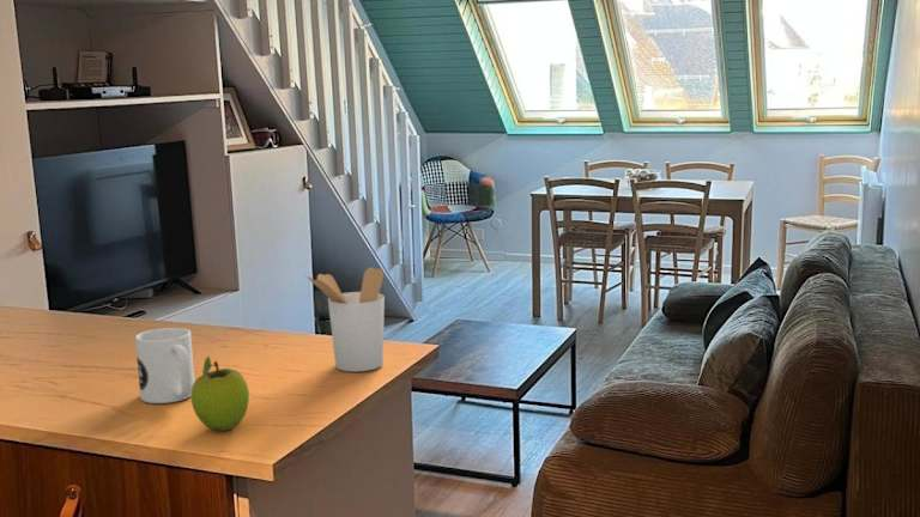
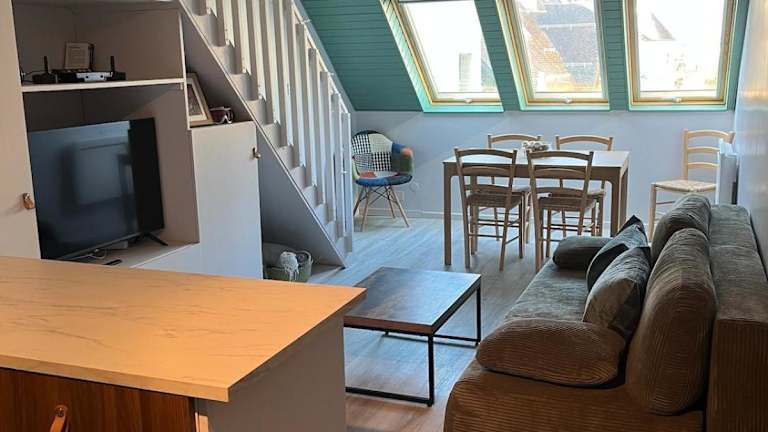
- fruit (218, 393)
- mug (170, 366)
- utensil holder (345, 317)
